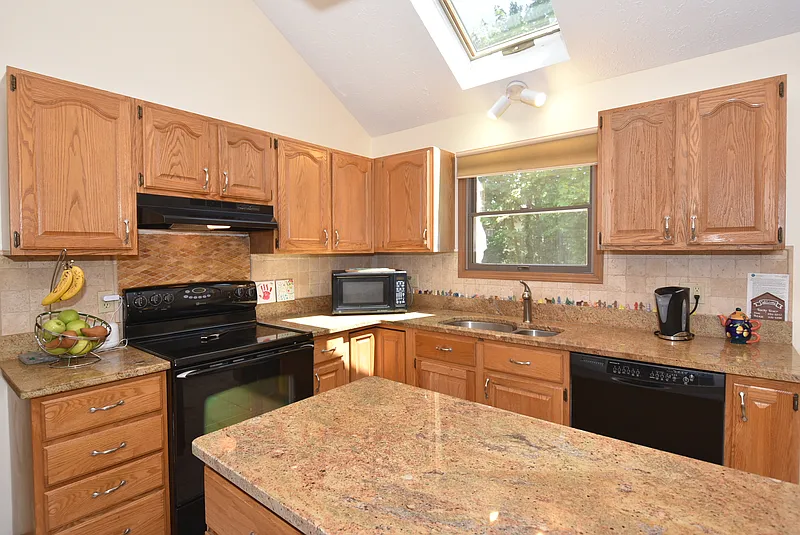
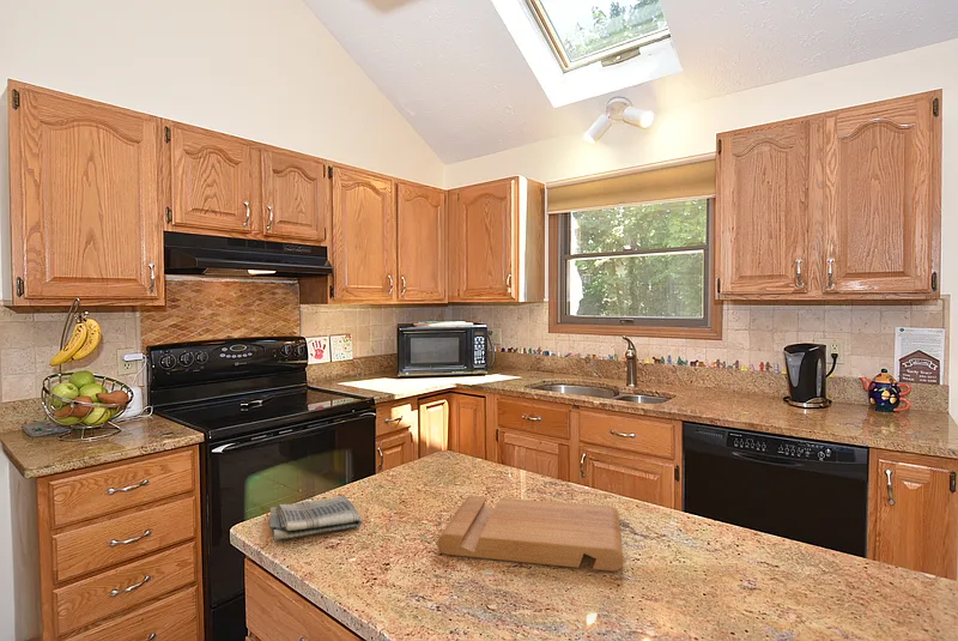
+ cutting board (533, 528)
+ dish towel (313, 513)
